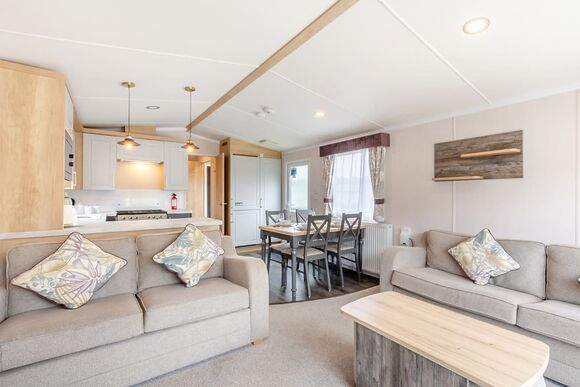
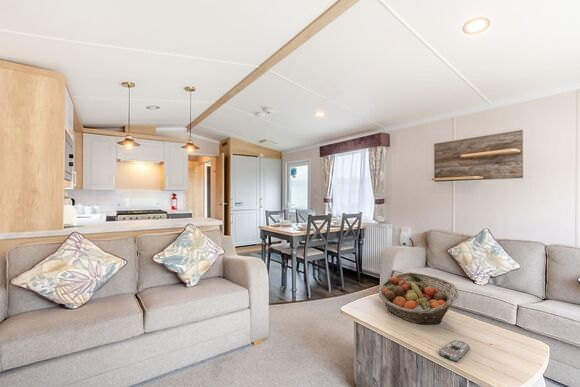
+ remote control (455, 349)
+ fruit basket (415, 296)
